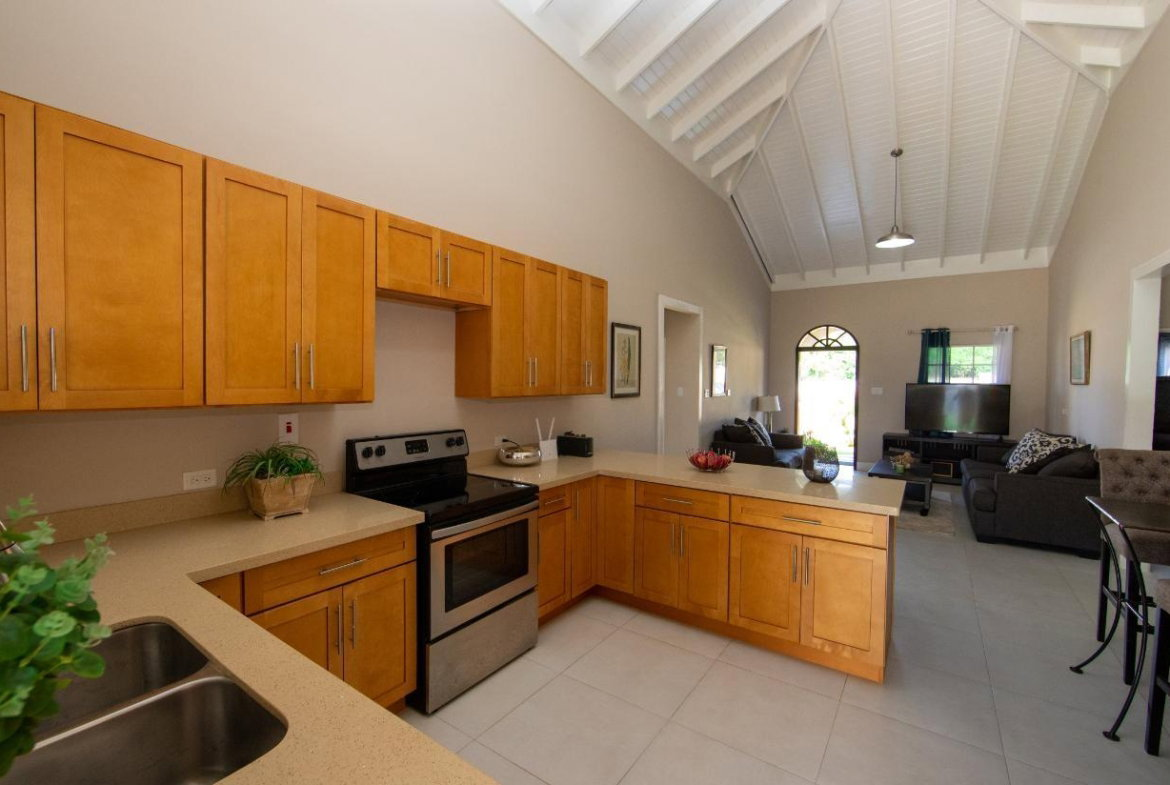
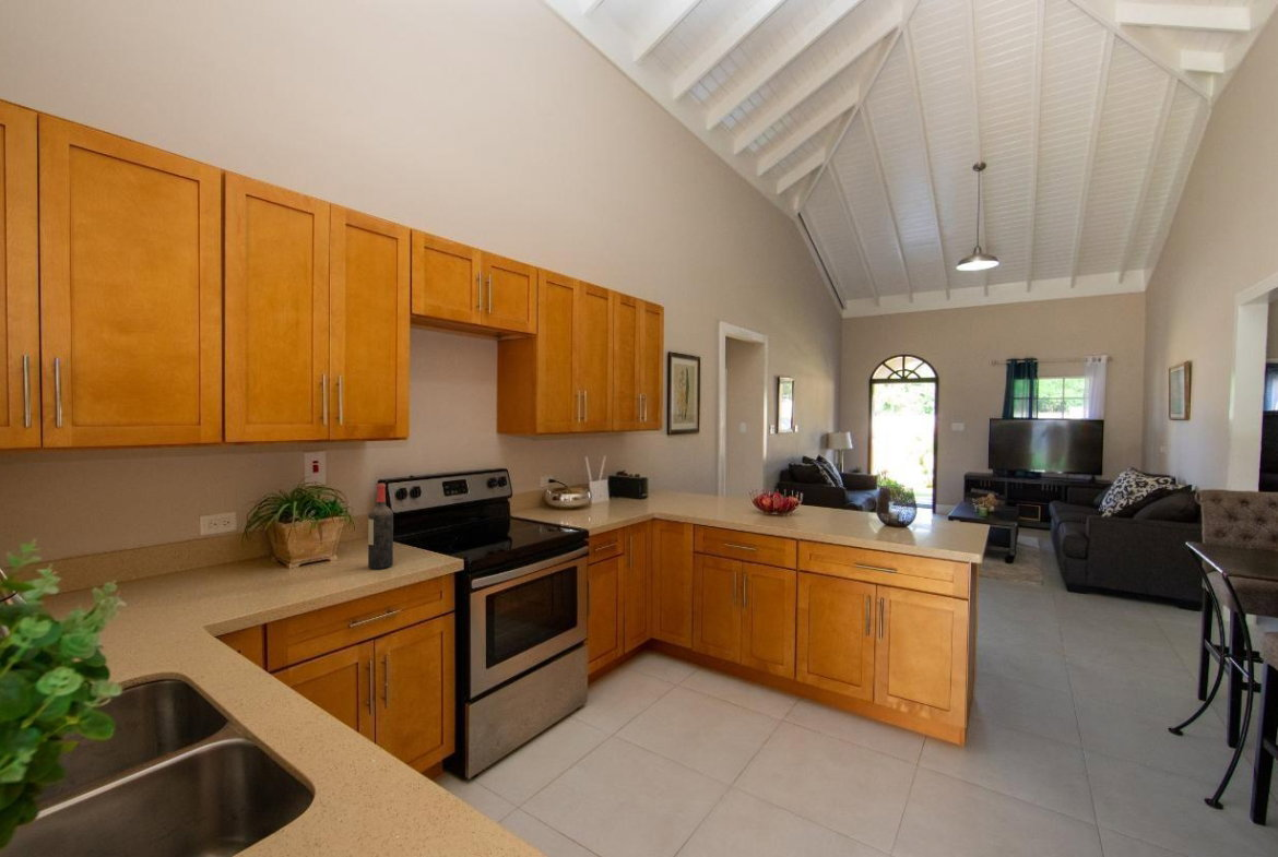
+ wine bottle (380, 524)
